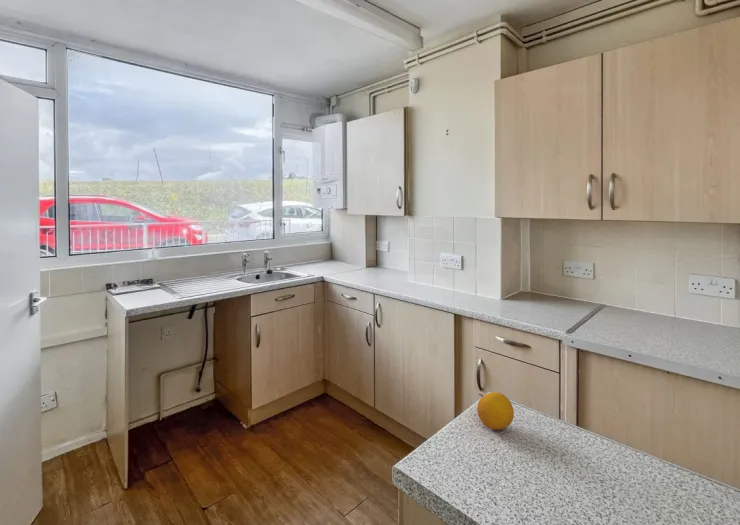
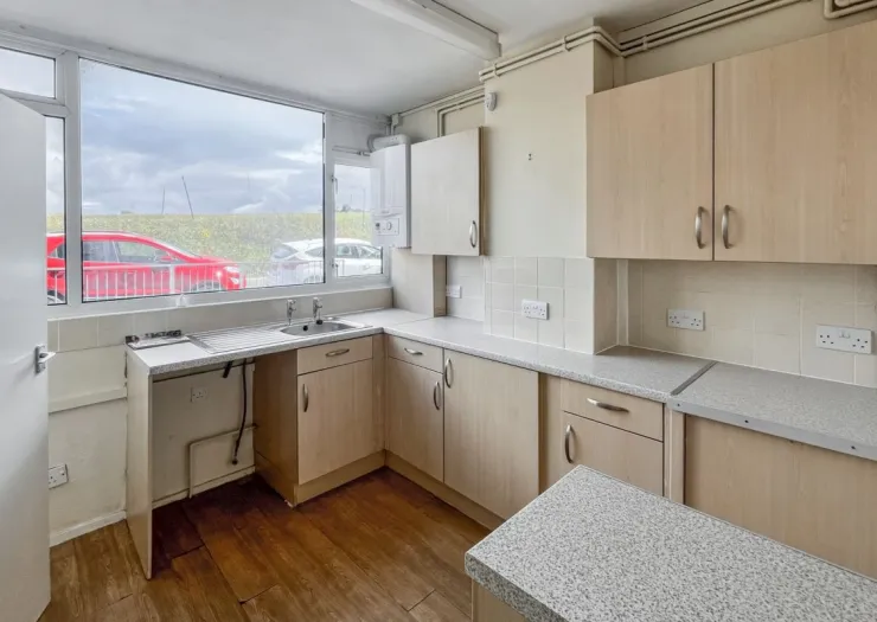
- fruit (495, 410)
